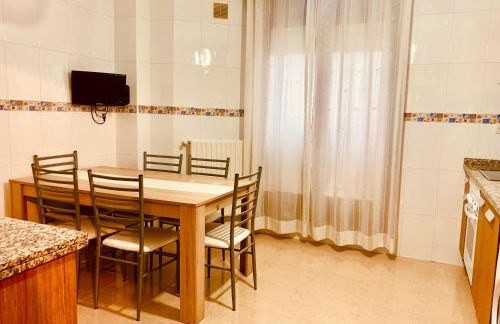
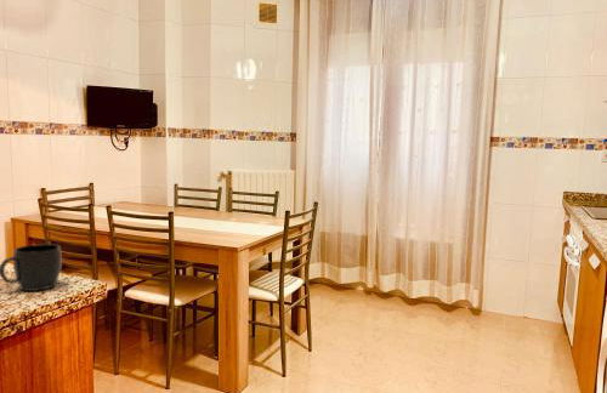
+ mug (30, 267)
